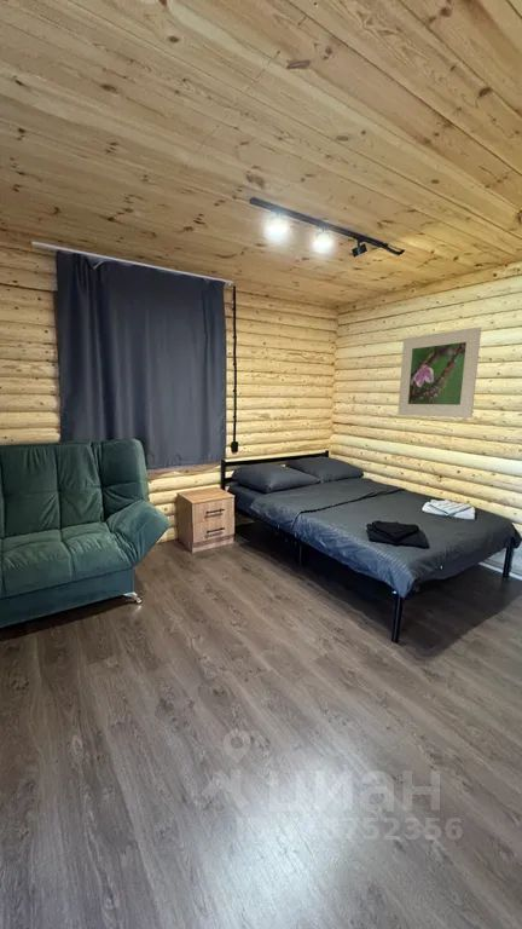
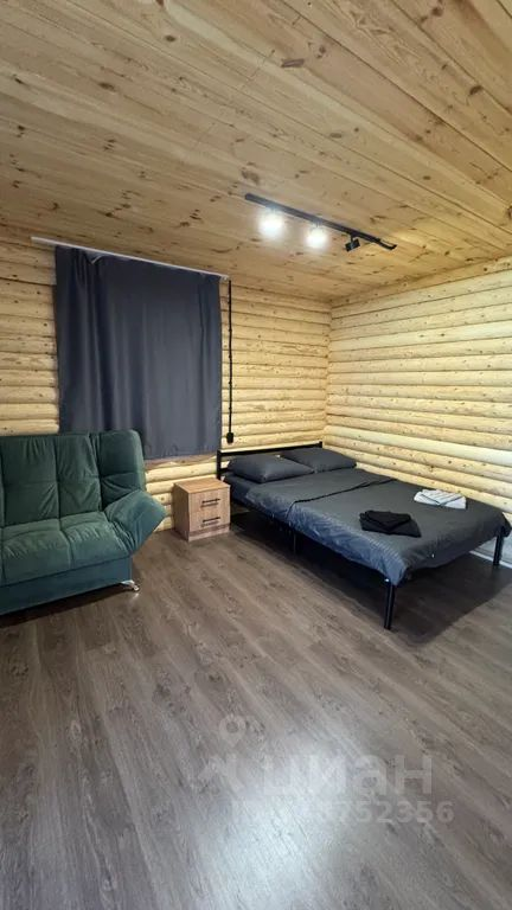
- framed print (435, 375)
